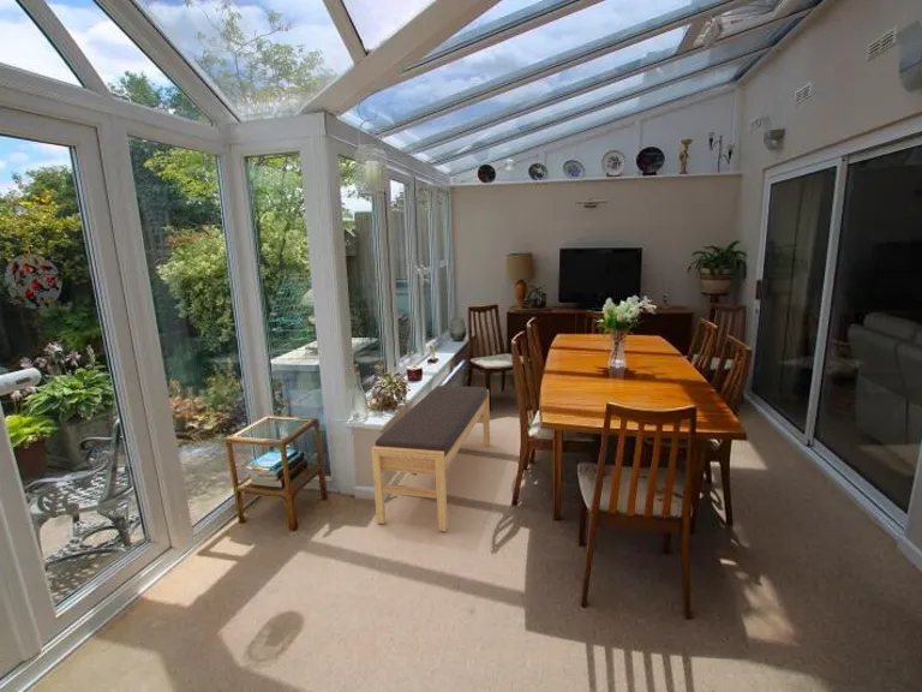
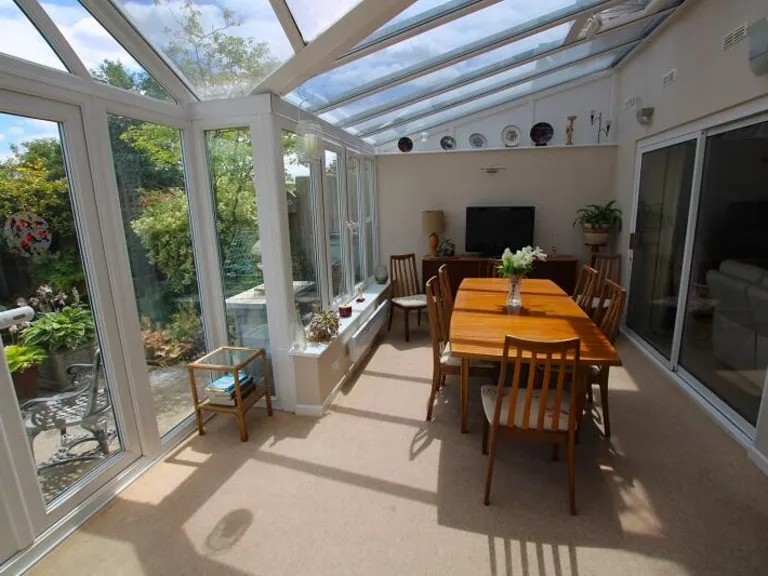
- bench (441, 443)
